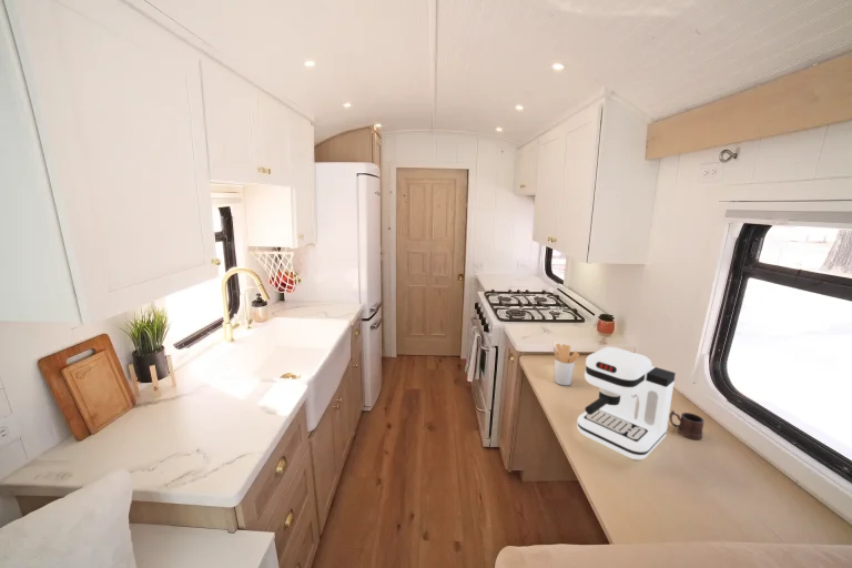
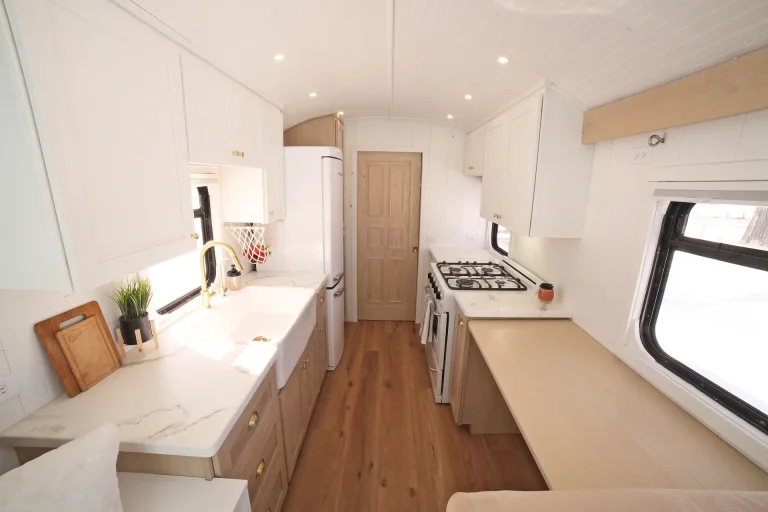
- coffee maker (621, 399)
- utensil holder (562, 363)
- mug (686, 422)
